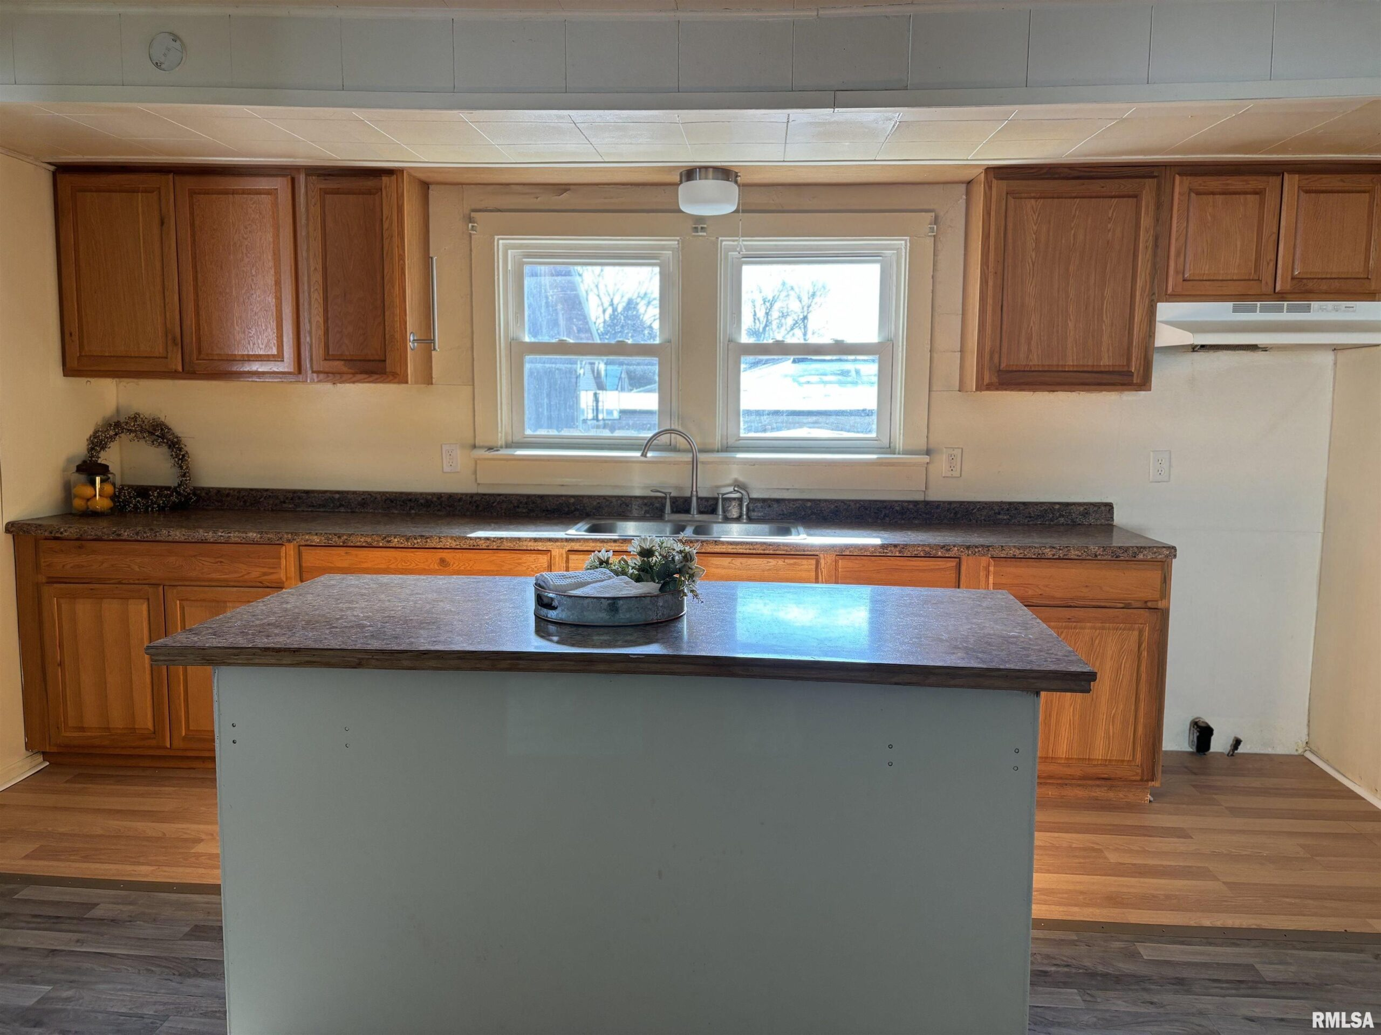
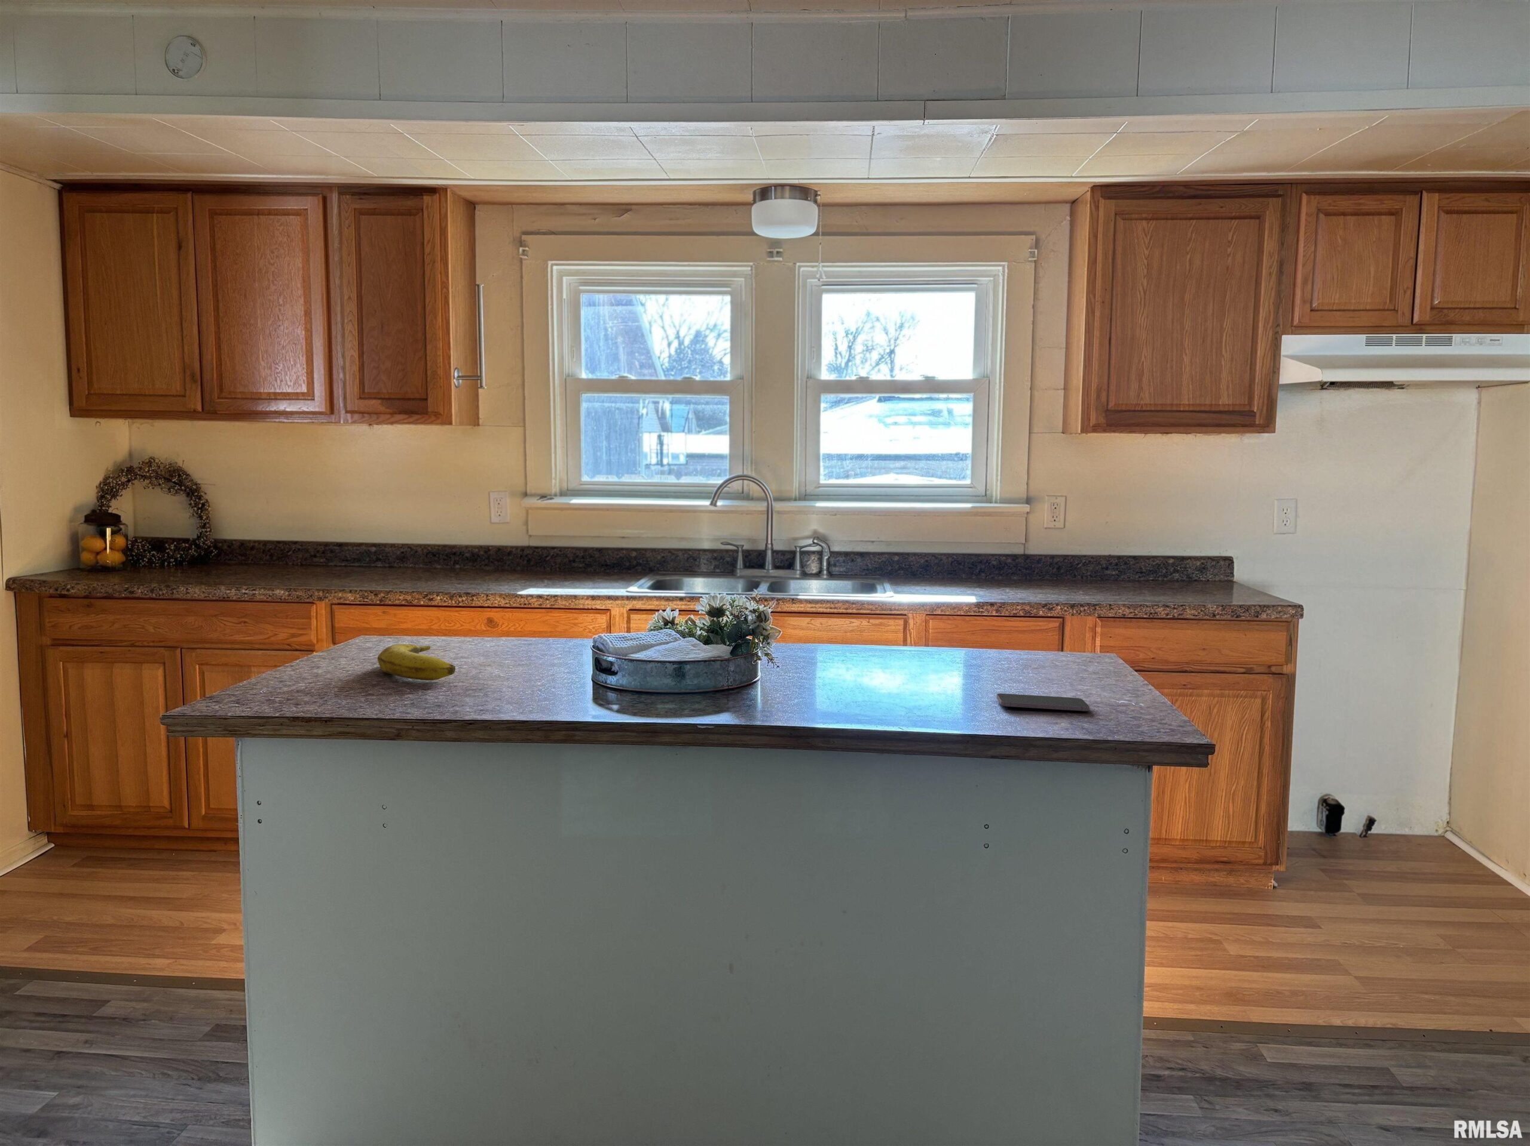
+ smartphone (1042, 702)
+ banana (422, 658)
